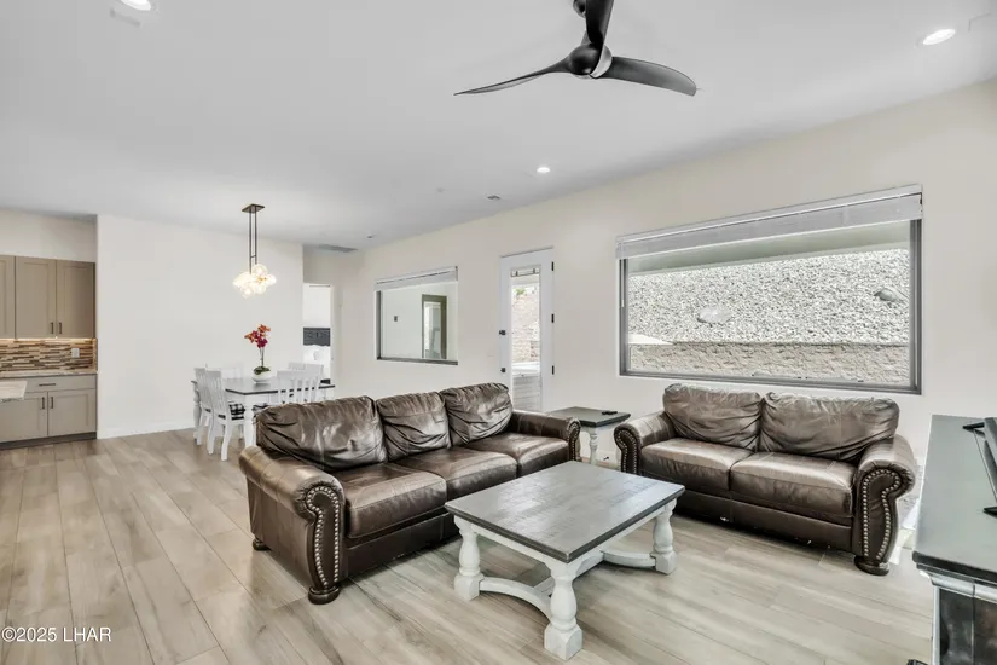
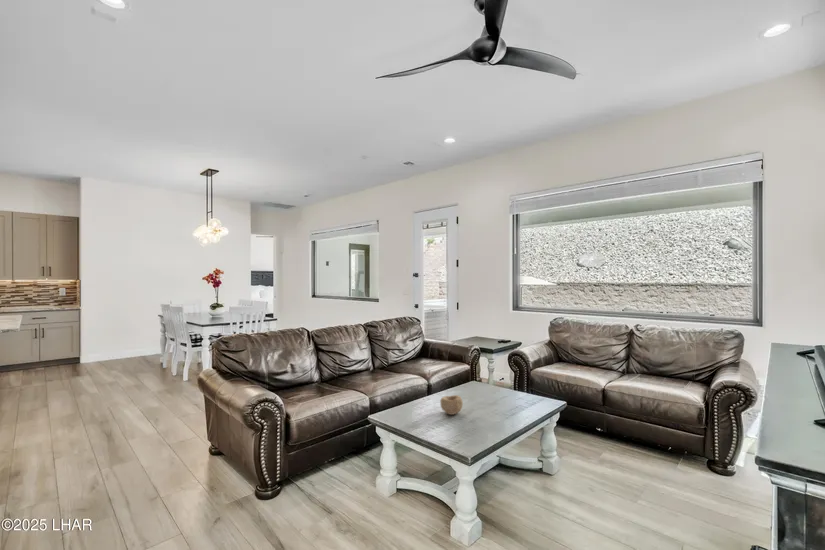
+ bowl (451, 404)
